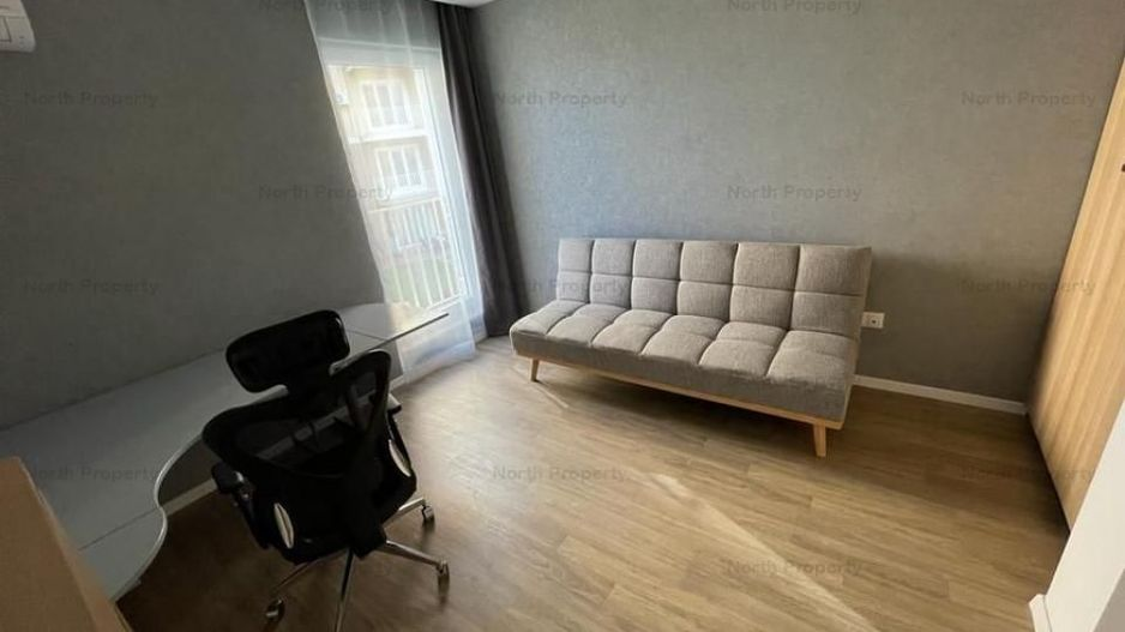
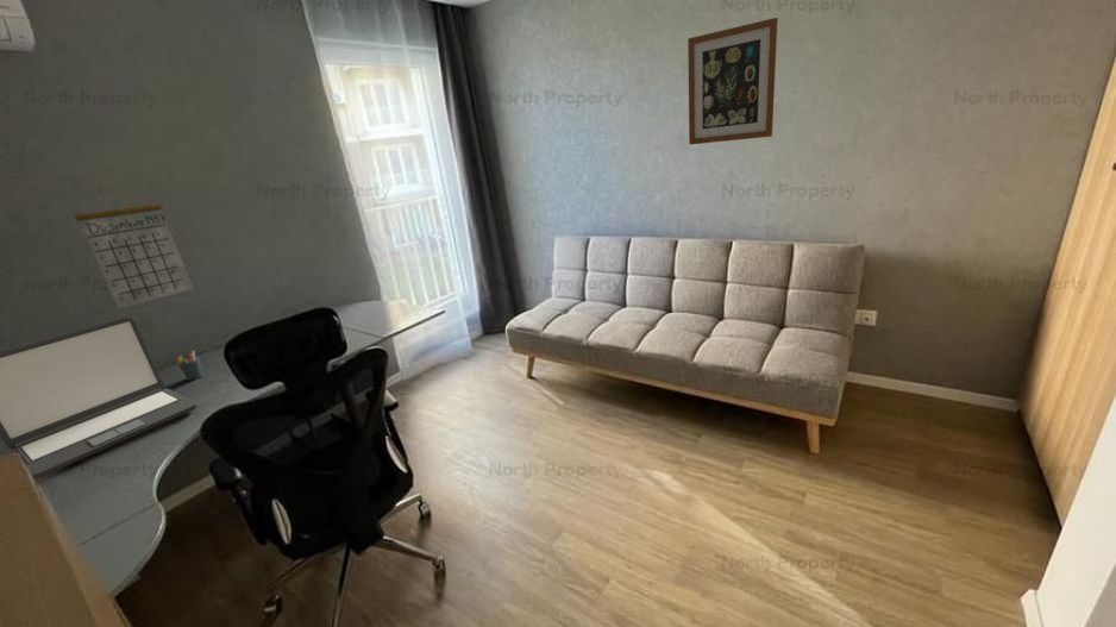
+ wall art (729, 87)
+ calendar (134, 244)
+ pen holder (189, 364)
+ laptop (88, 388)
